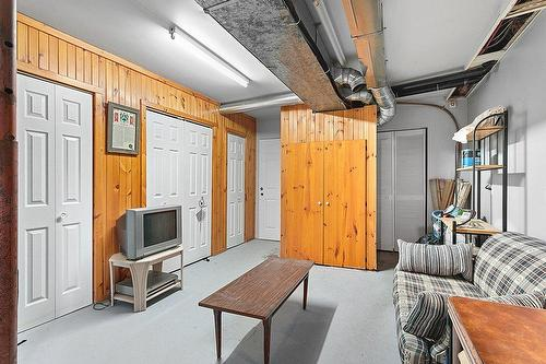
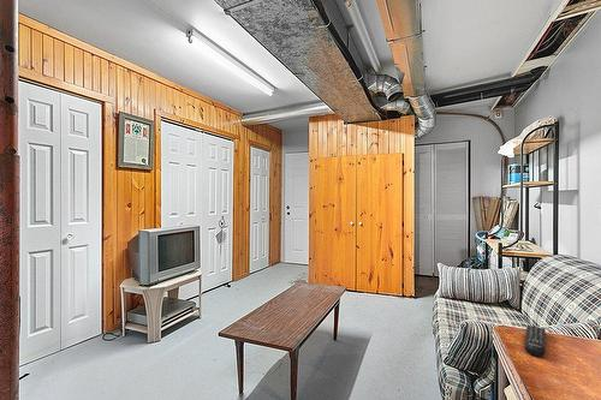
+ remote control (535, 338)
